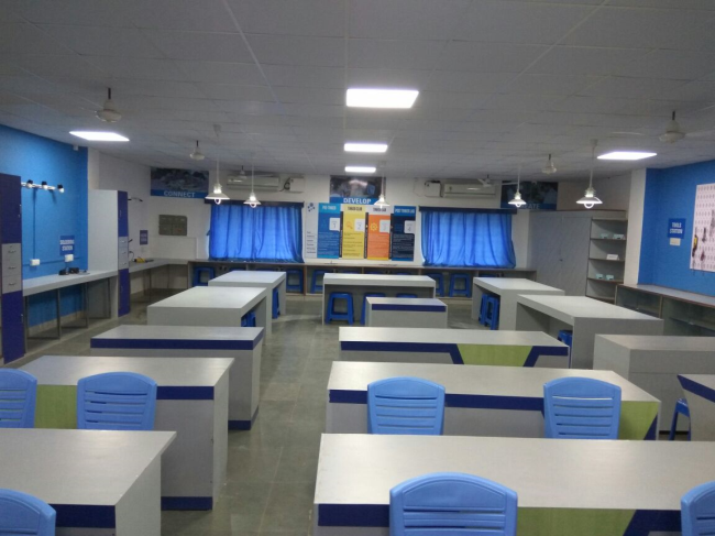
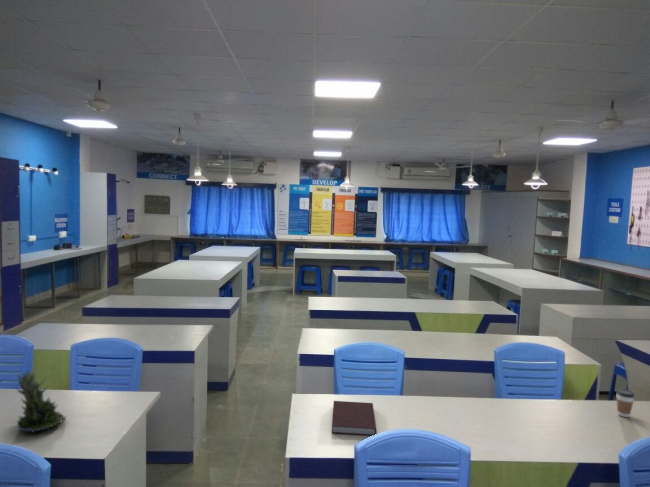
+ succulent plant (38, 398)
+ coffee cup (624, 403)
+ notebook (353, 417)
